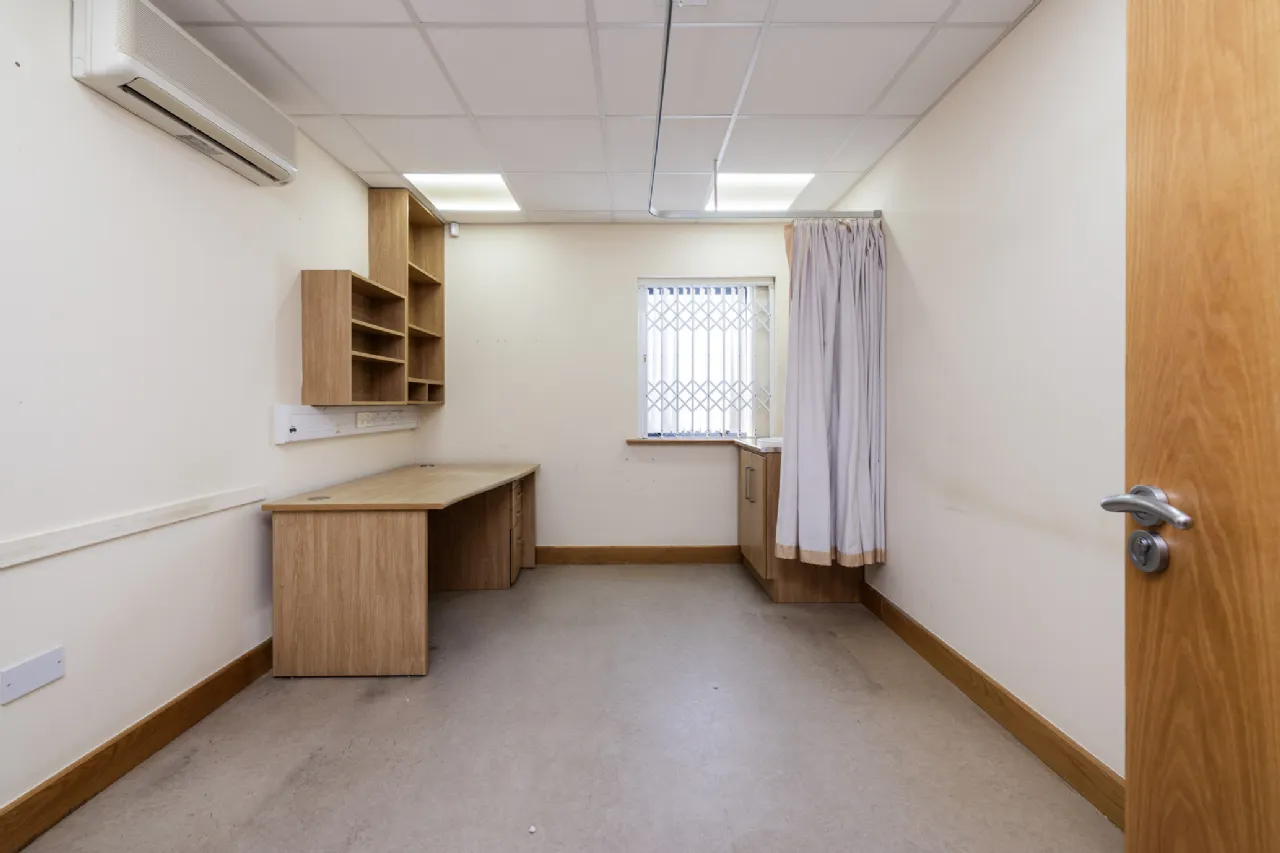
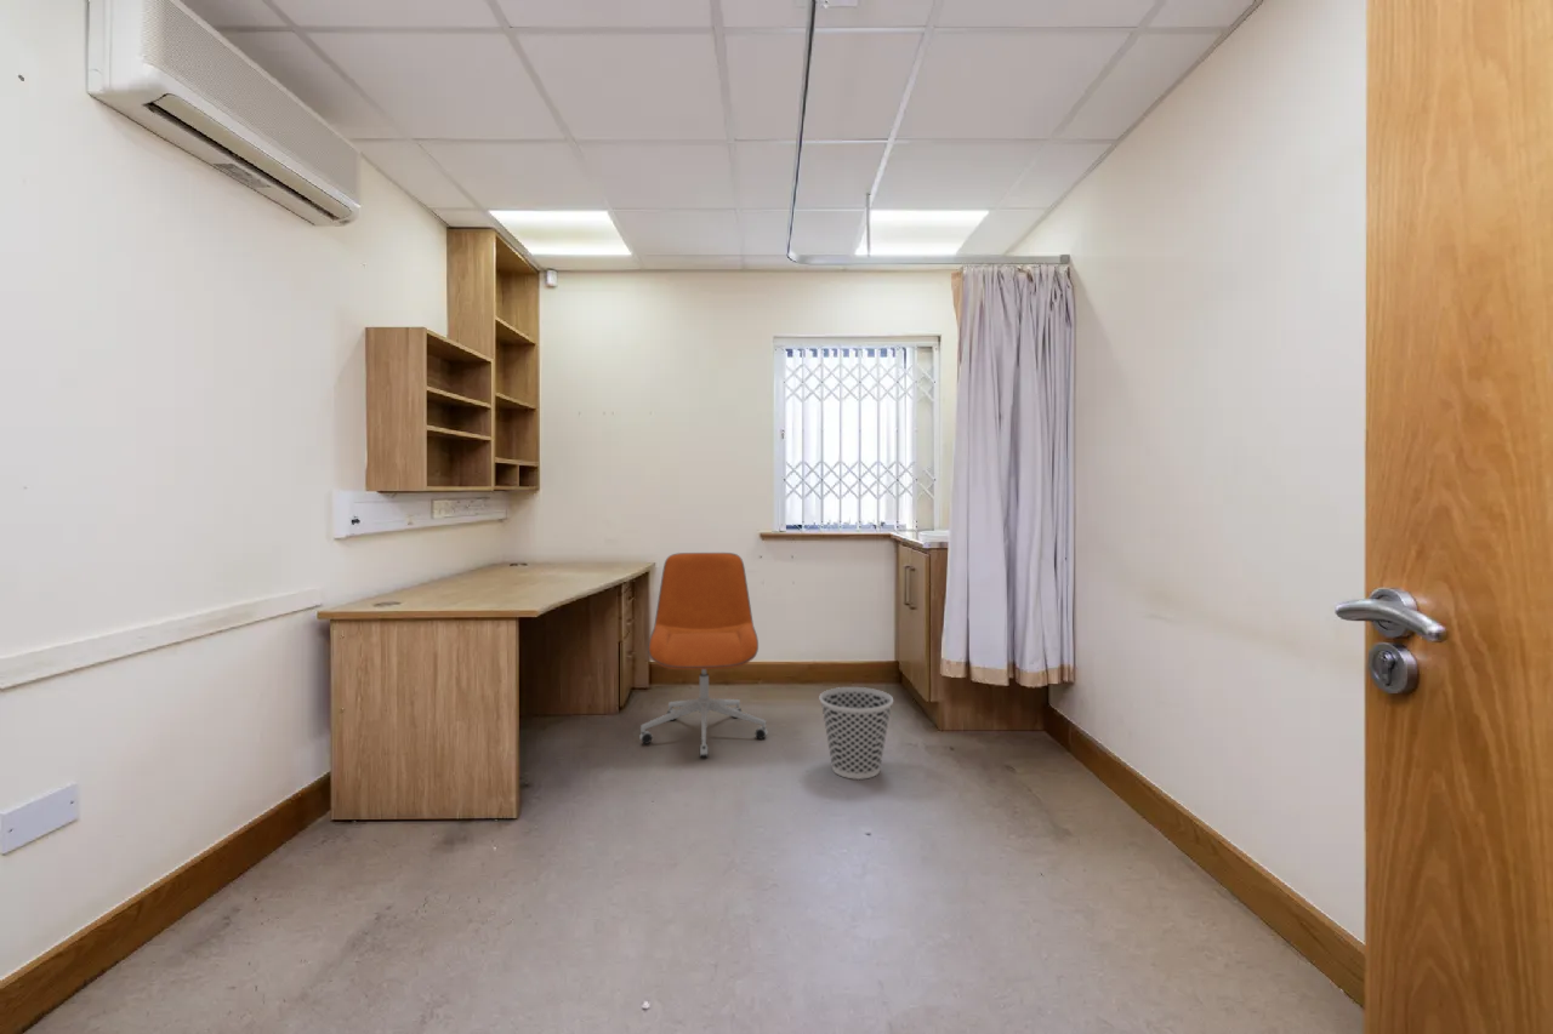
+ wastebasket (855, 732)
+ office chair (704, 645)
